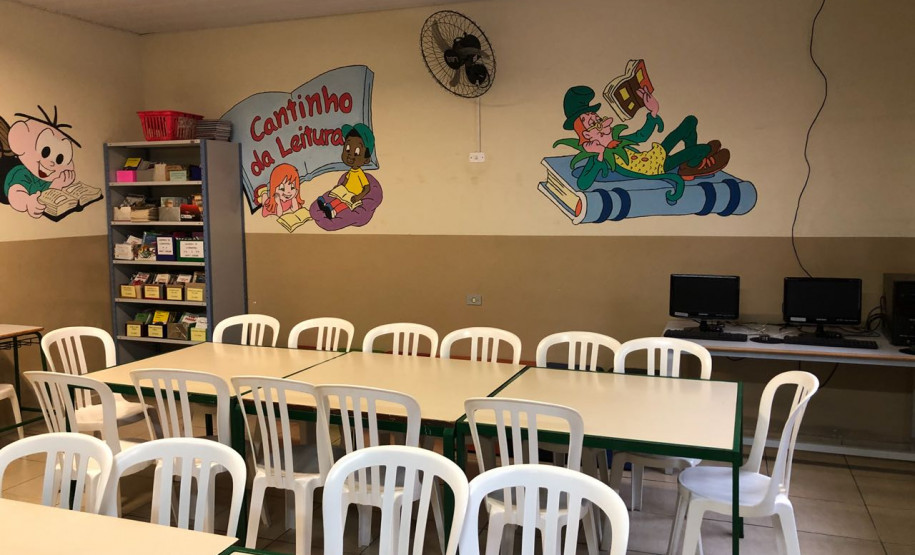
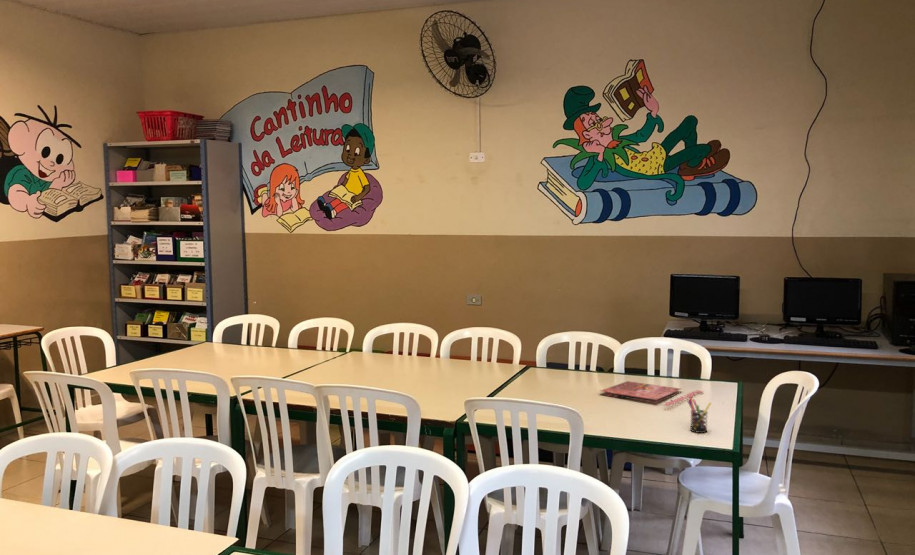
+ cover (649, 392)
+ pen holder (697, 414)
